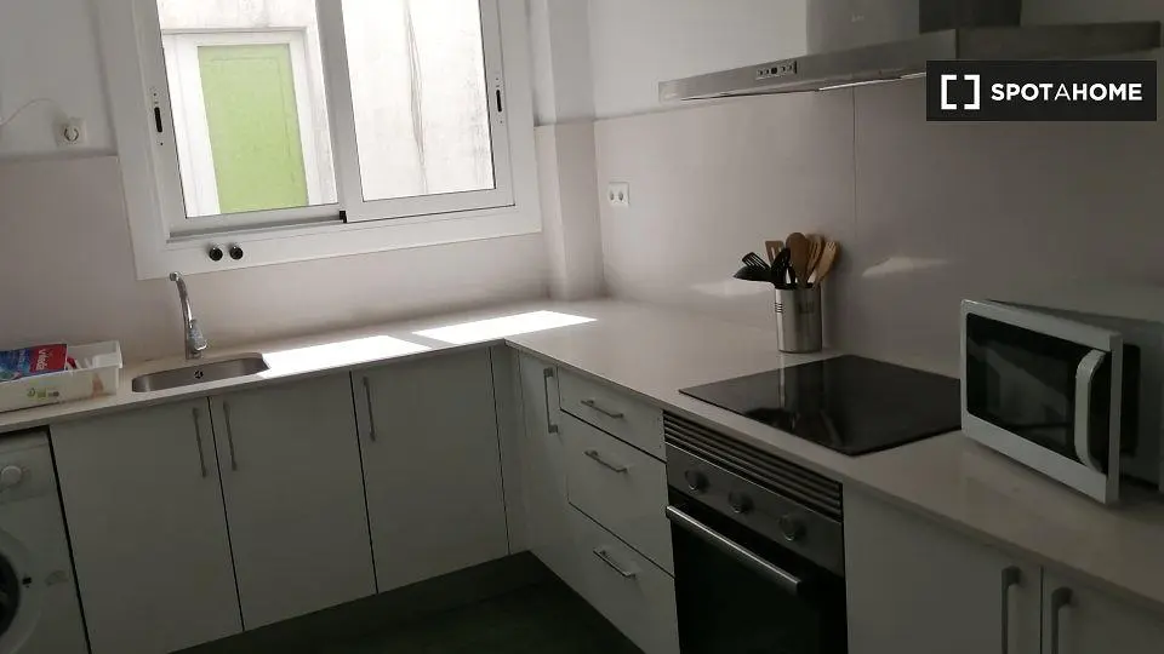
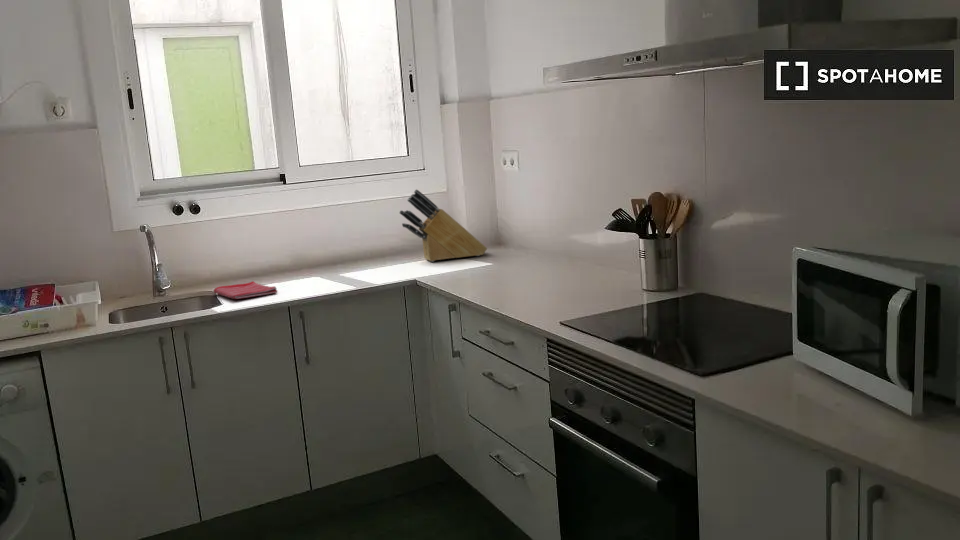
+ dish towel (244, 290)
+ knife block (442, 223)
